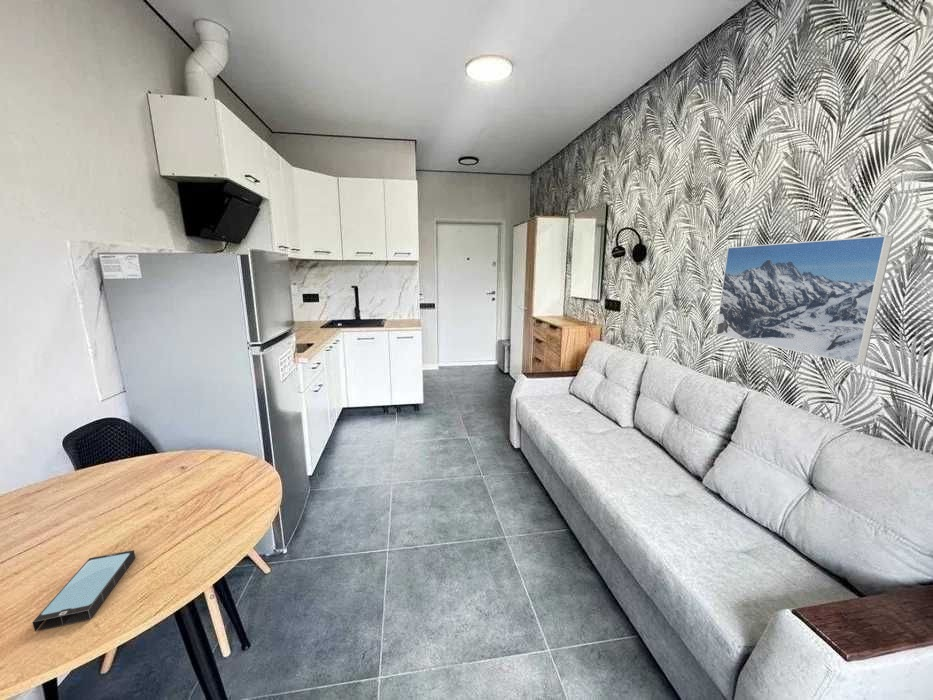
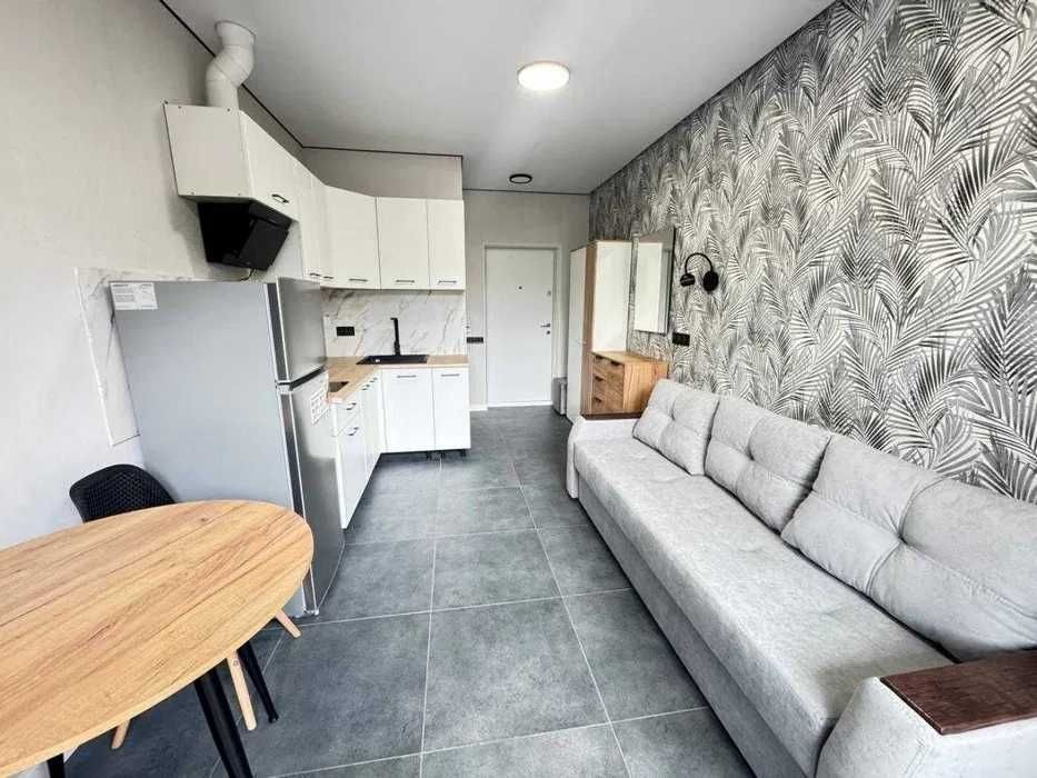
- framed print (784, 296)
- smartphone (89, 586)
